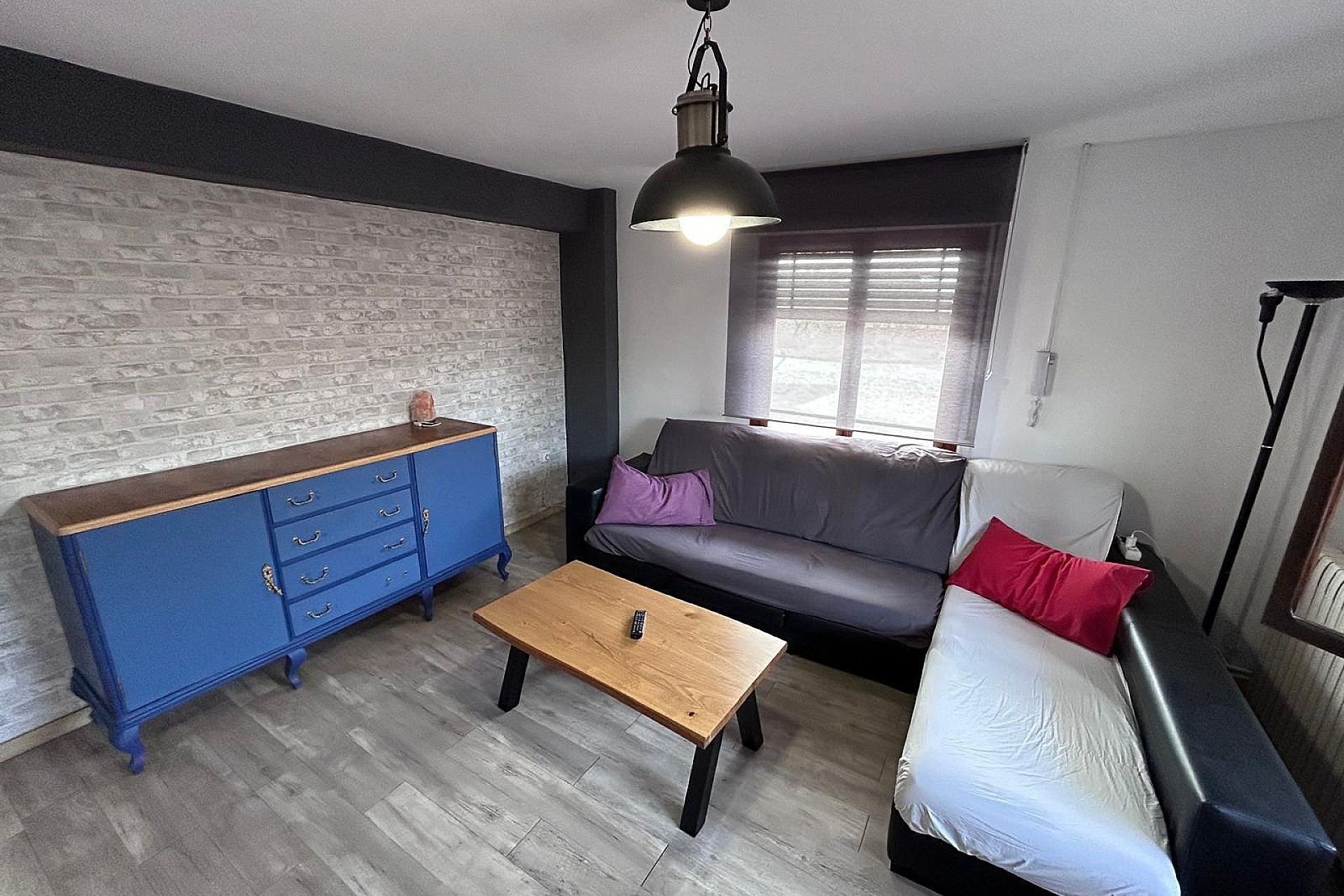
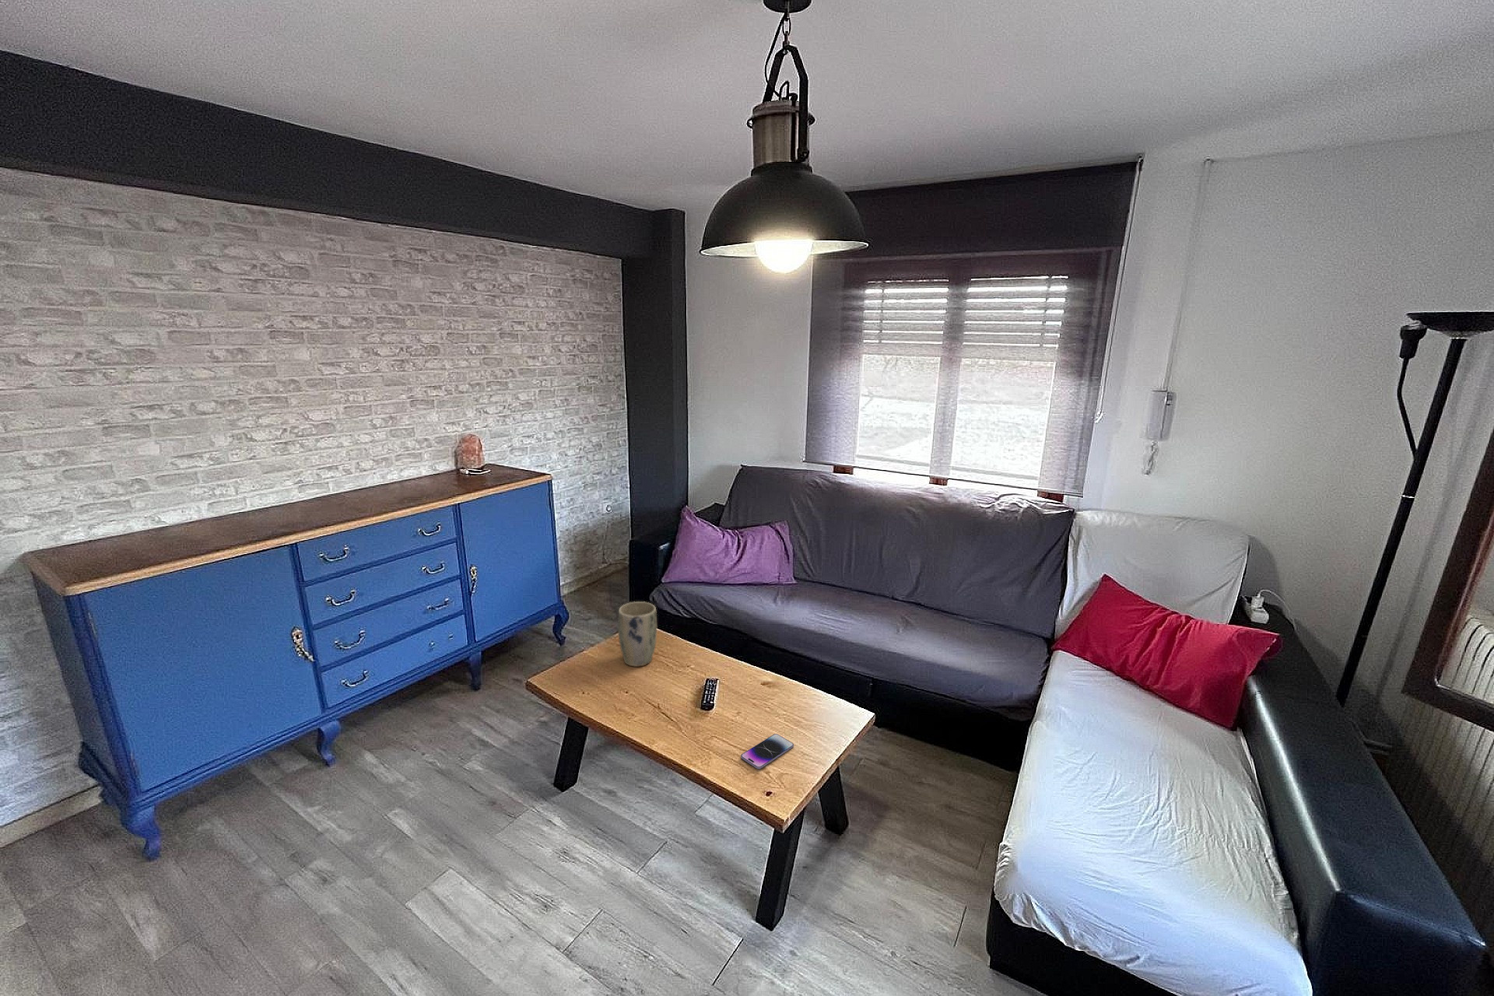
+ smartphone (767, 750)
+ plant pot (637, 634)
